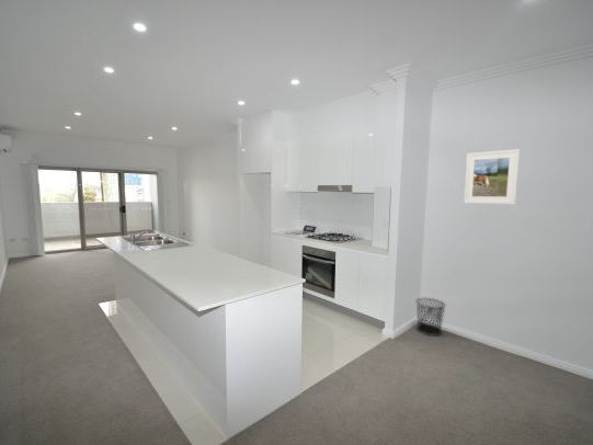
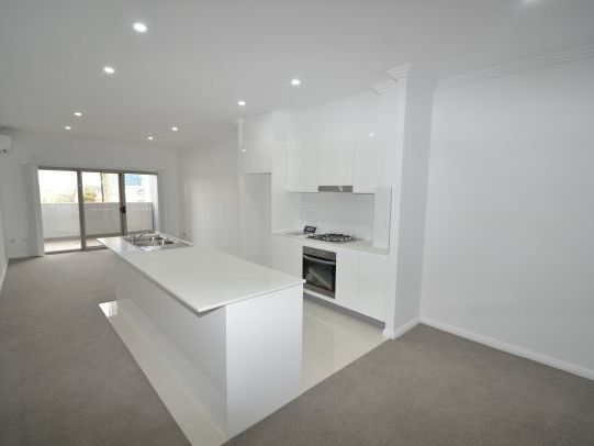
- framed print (490, 178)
- waste bin (430, 316)
